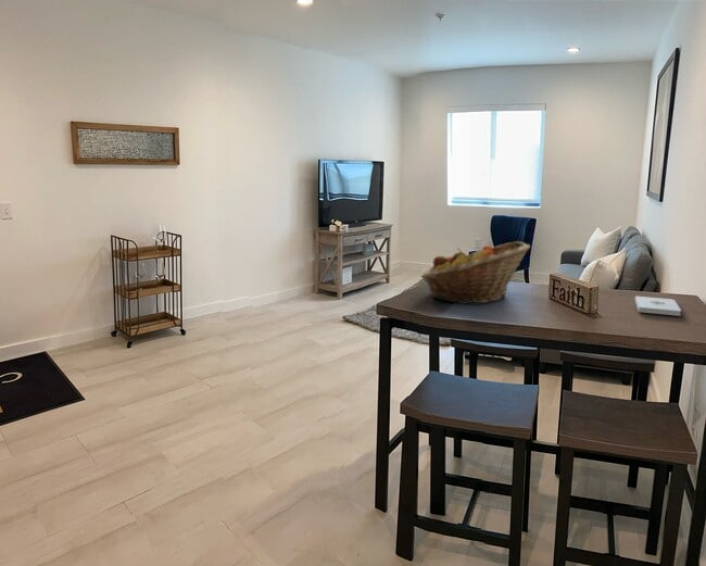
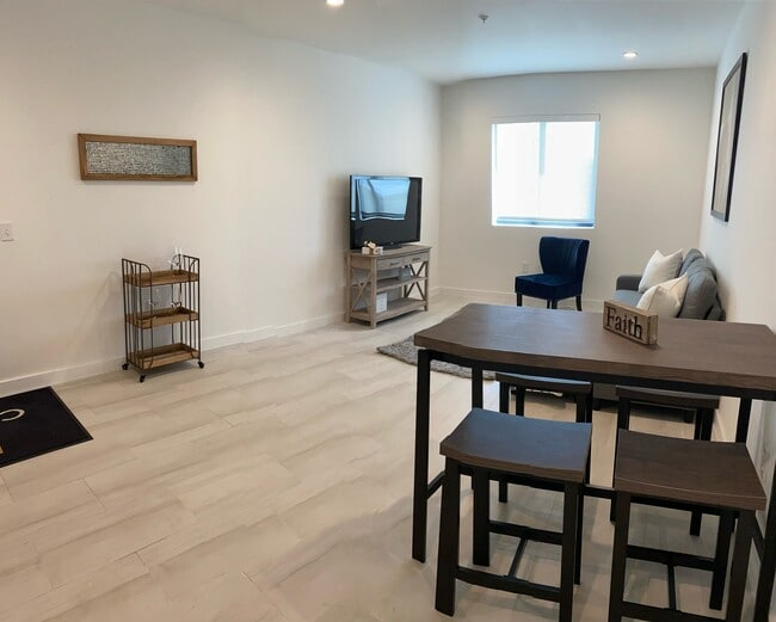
- notepad (656, 305)
- fruit basket (474, 268)
